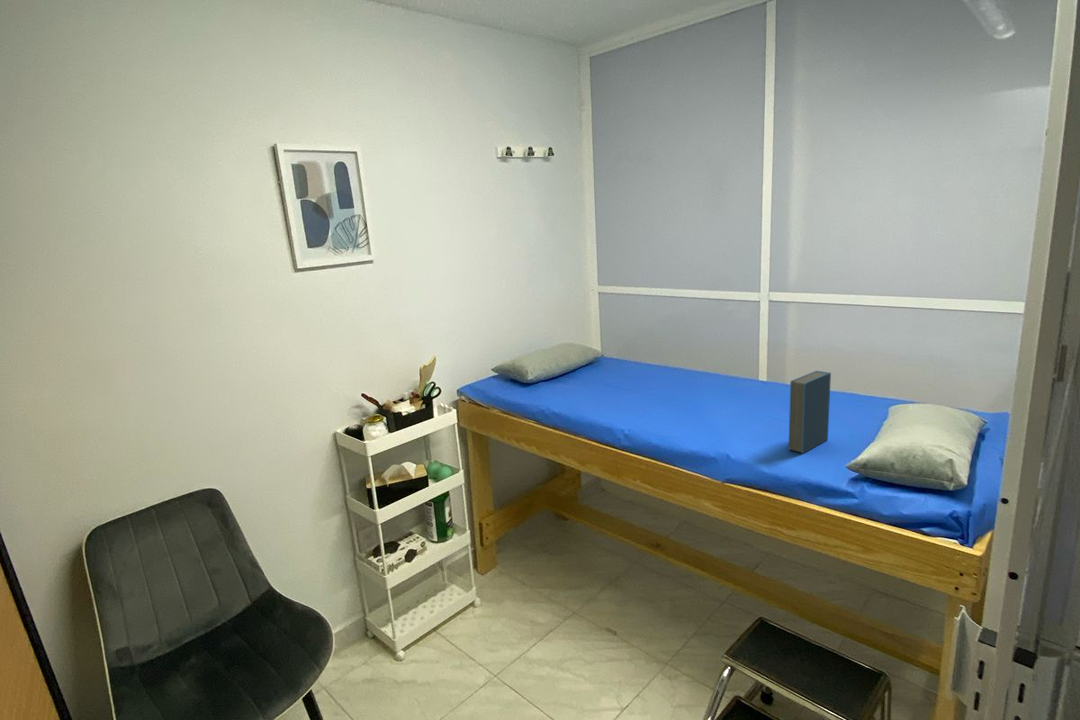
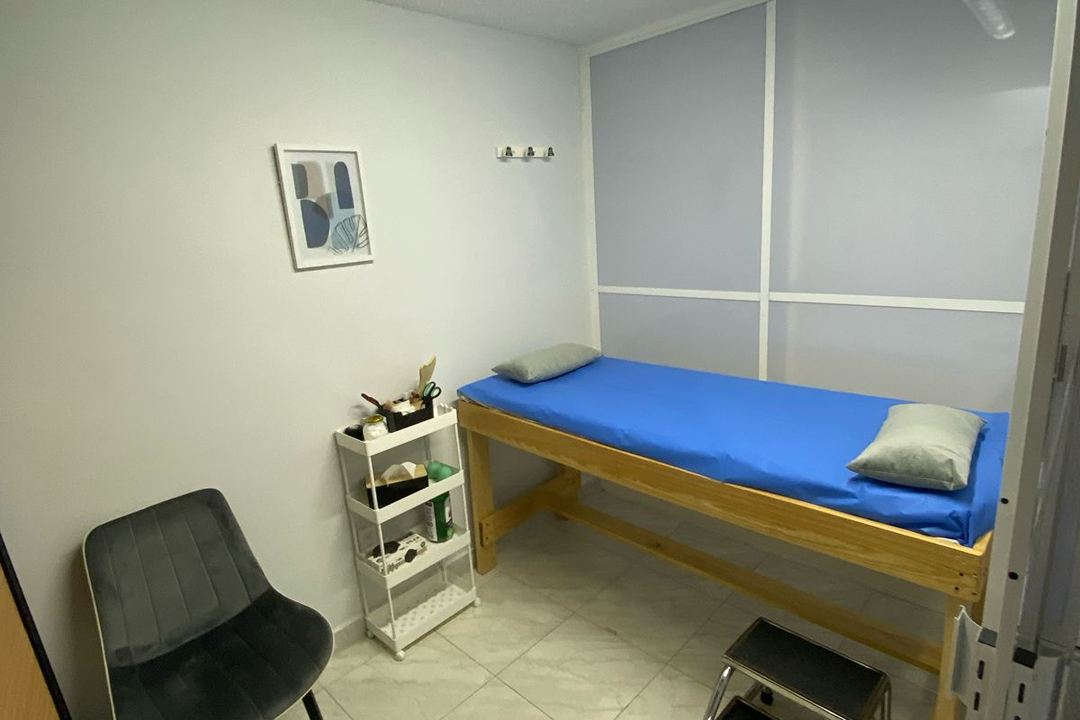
- book (809, 411)
